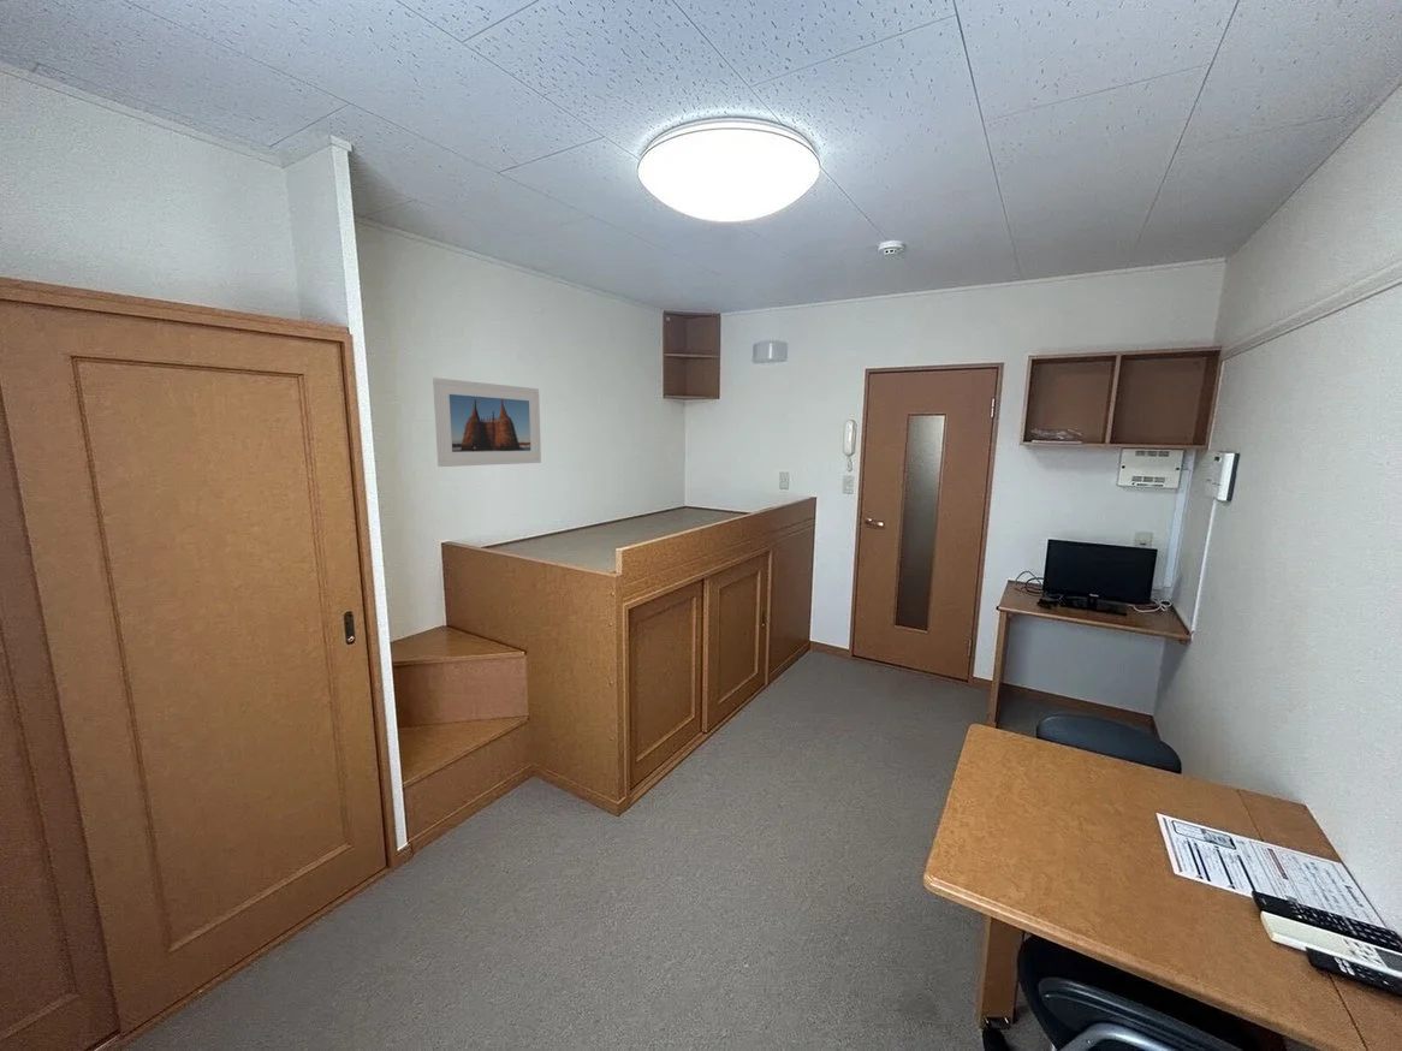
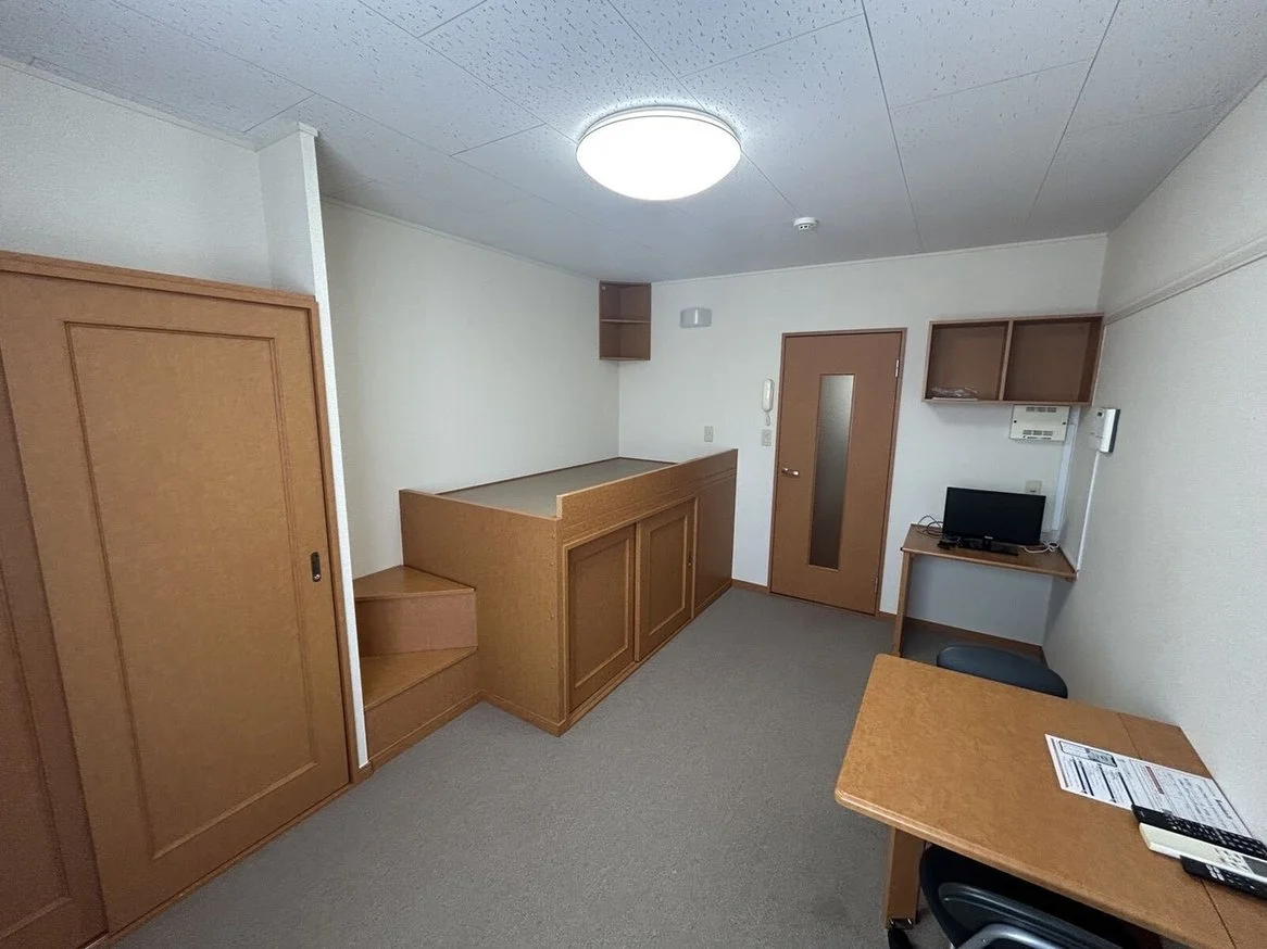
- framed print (492, 424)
